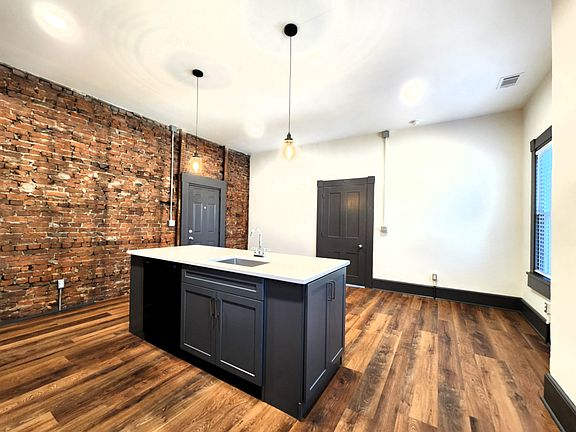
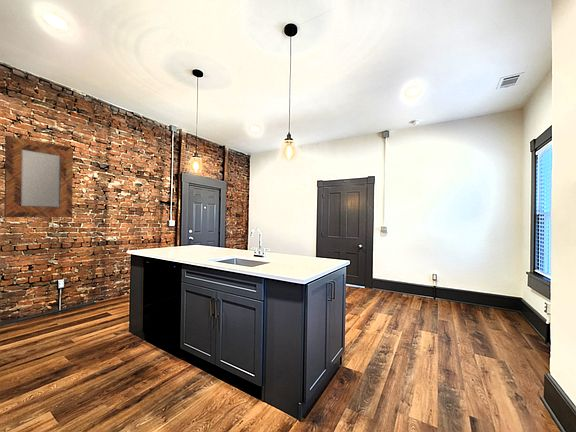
+ home mirror (41, 179)
